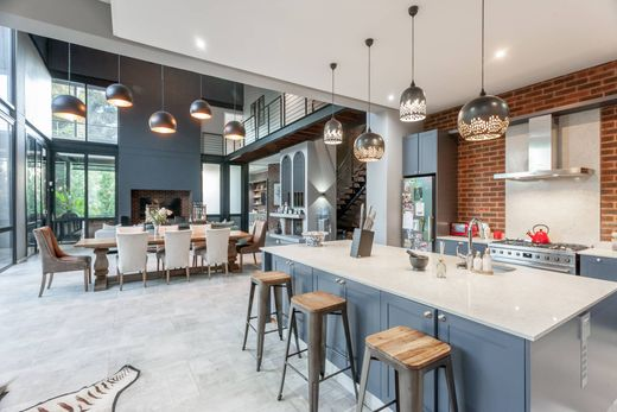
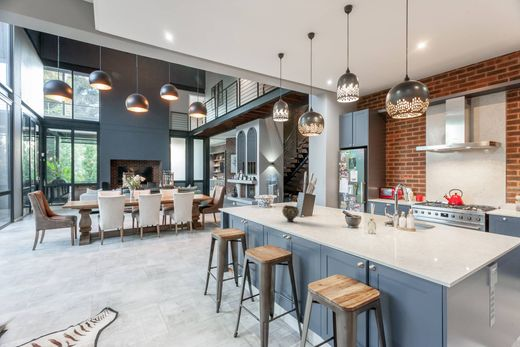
+ bowl (290, 213)
